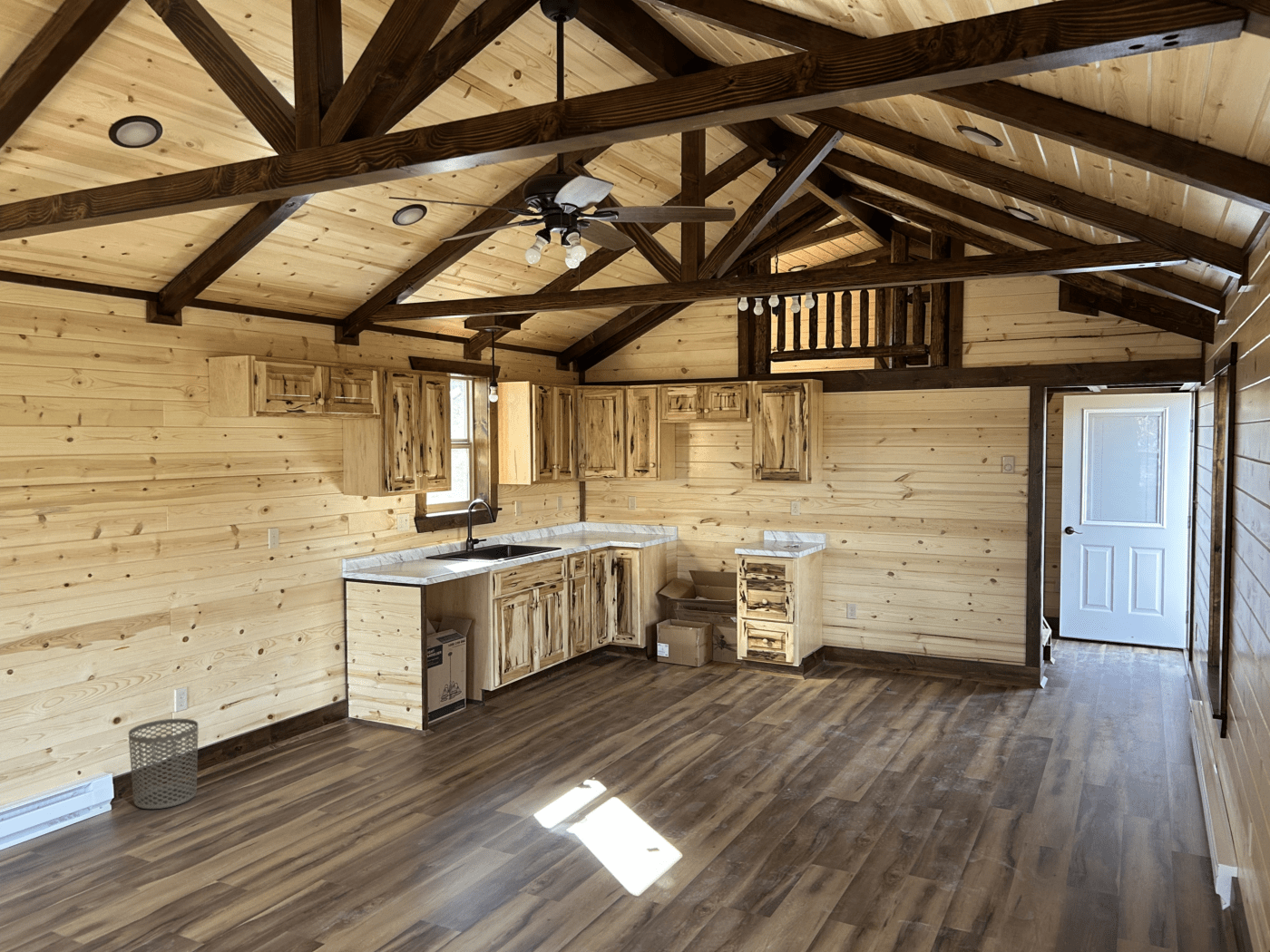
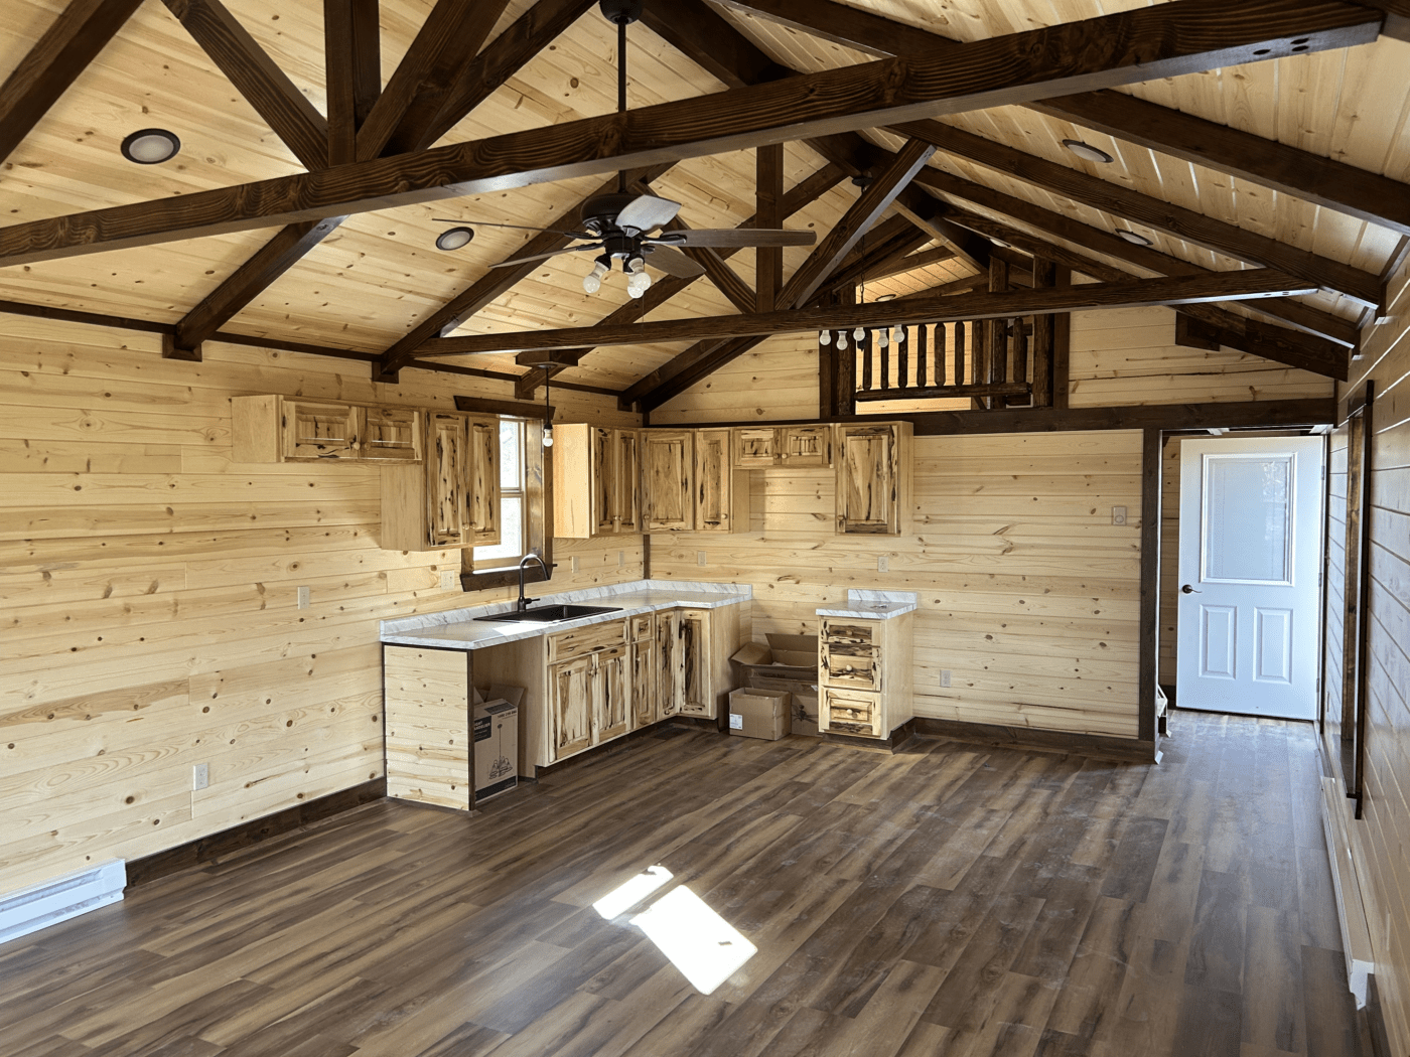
- waste bin (164, 764)
